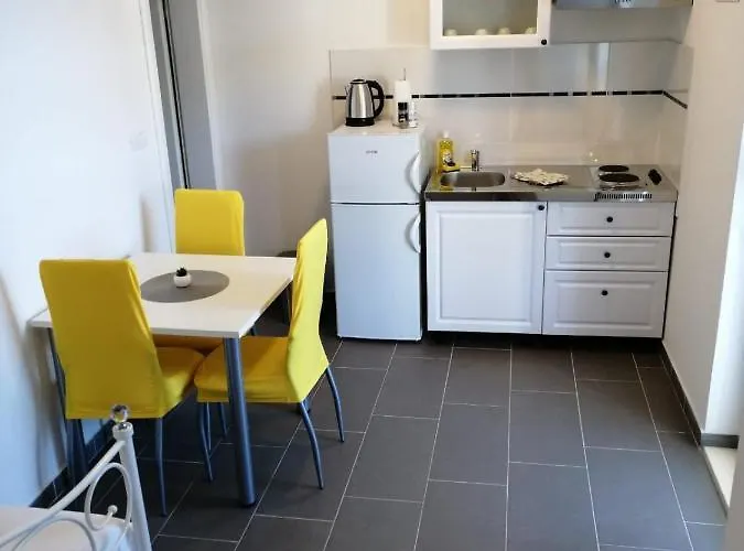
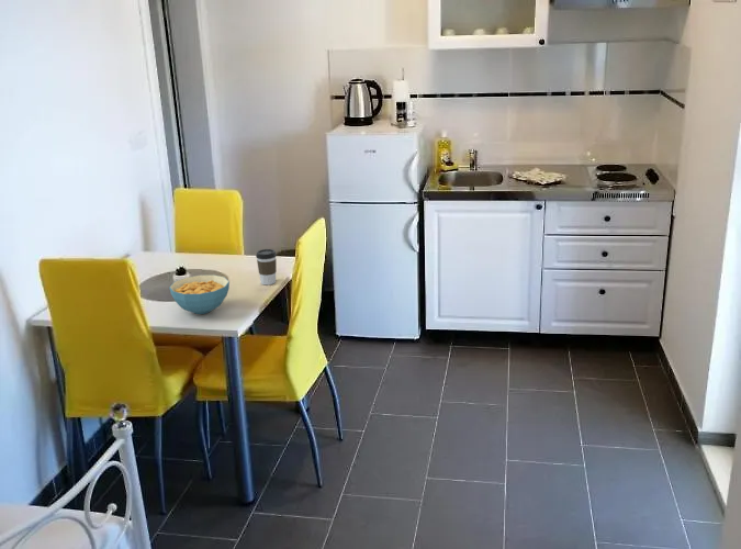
+ coffee cup (267, 267)
+ cereal bowl (201, 298)
